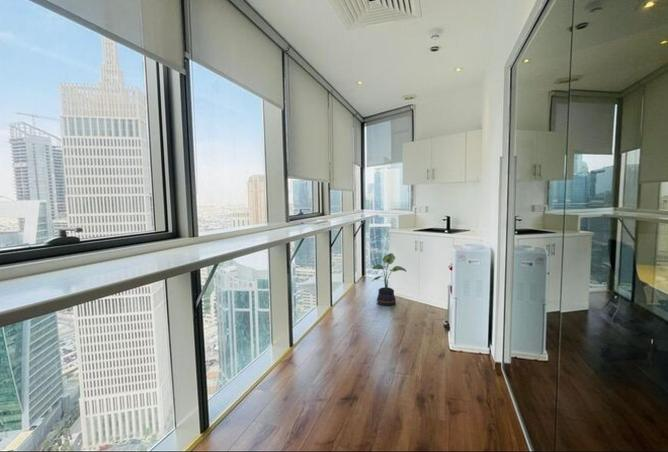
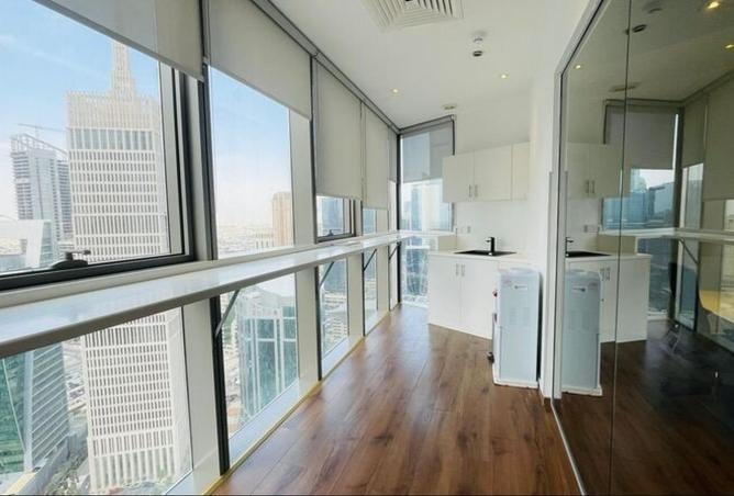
- potted plant (387, 280)
